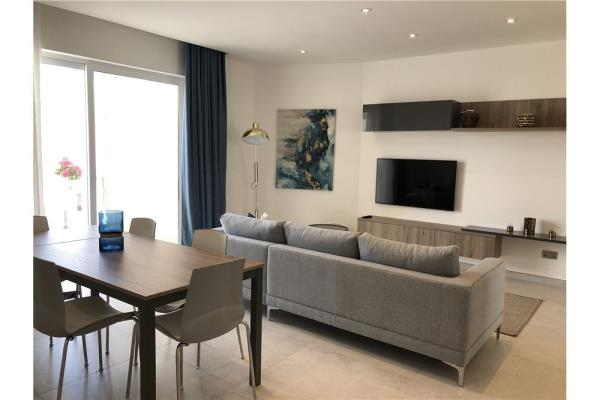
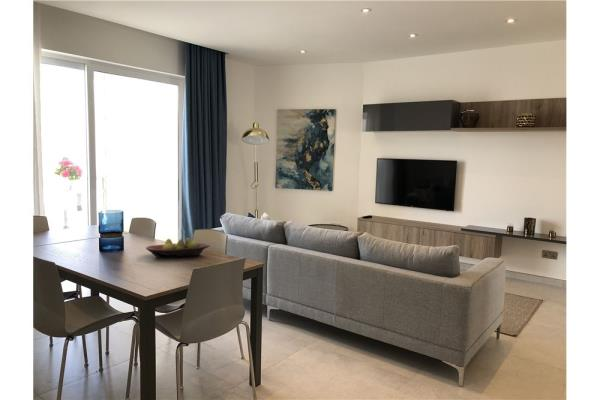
+ fruit bowl (178, 247)
